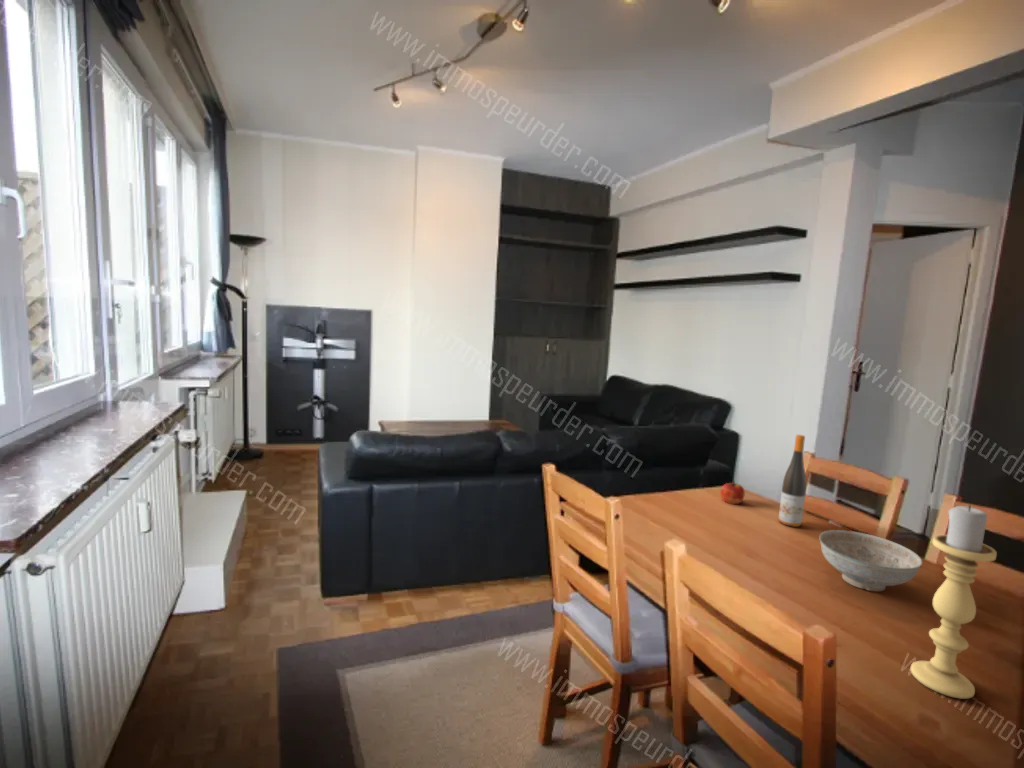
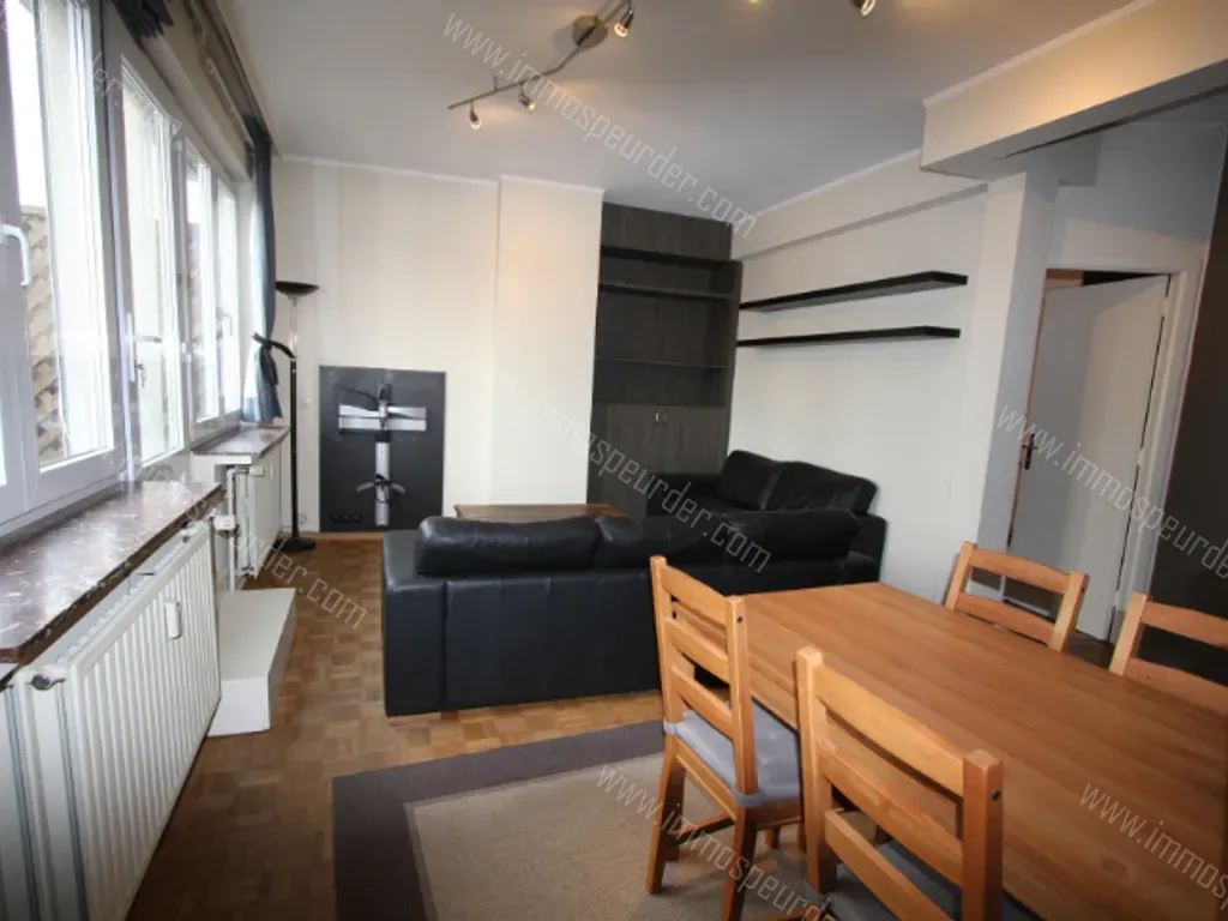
- candle holder (955, 594)
- wine bottle (795, 479)
- decorative bowl (866, 564)
- apple (732, 492)
